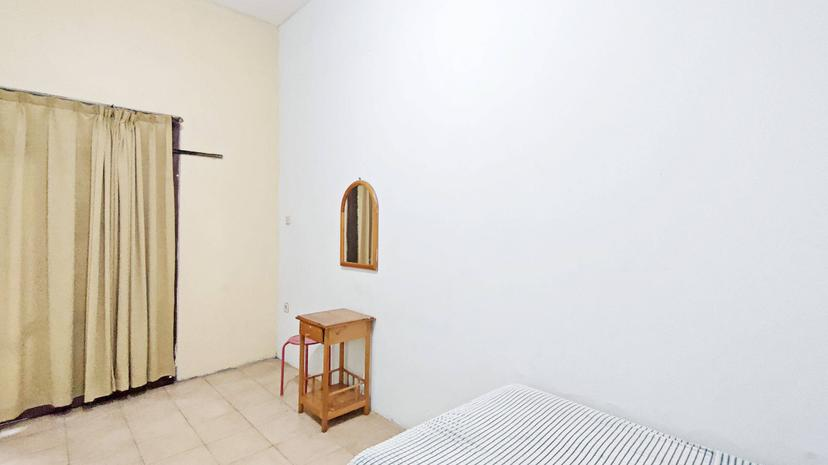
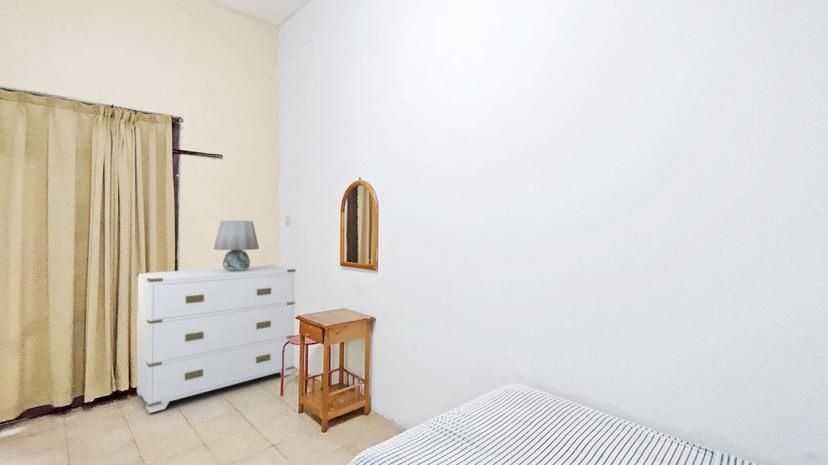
+ table lamp (236, 245)
+ dresser (220, 327)
